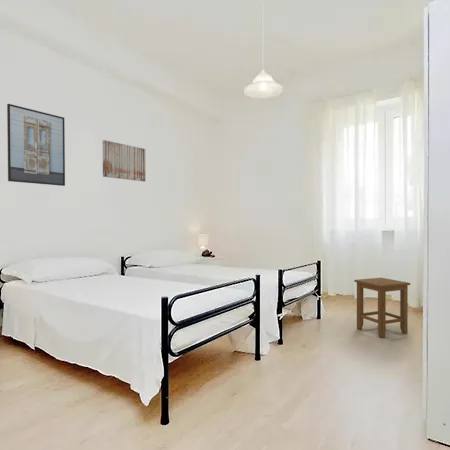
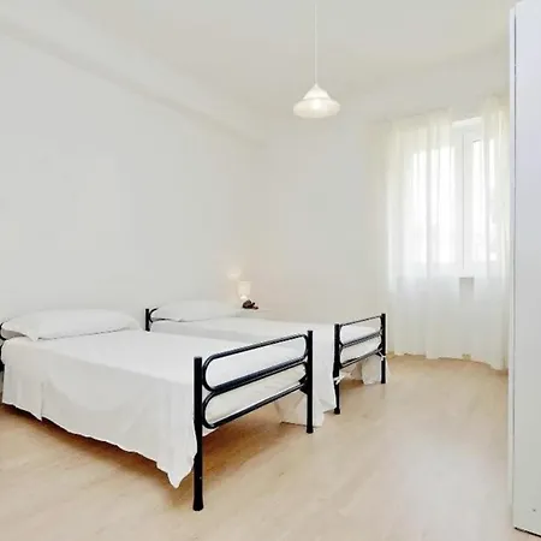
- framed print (37, 147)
- wall art (125, 162)
- stool (381, 306)
